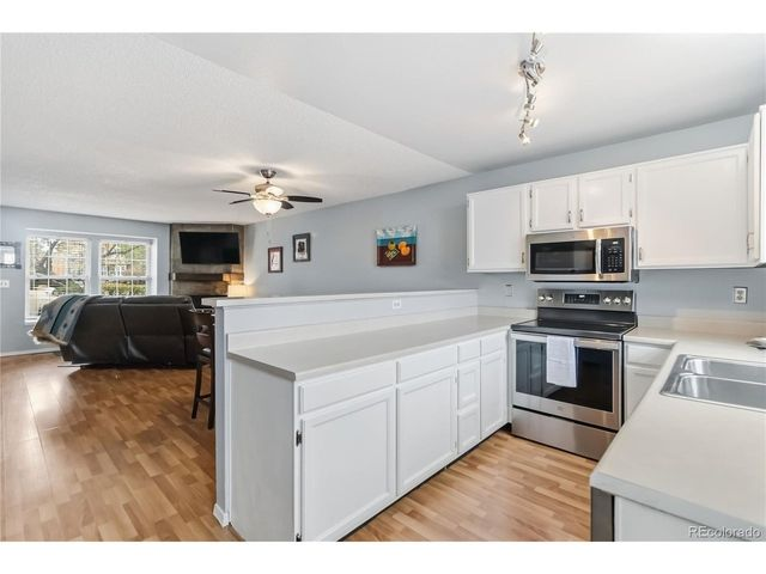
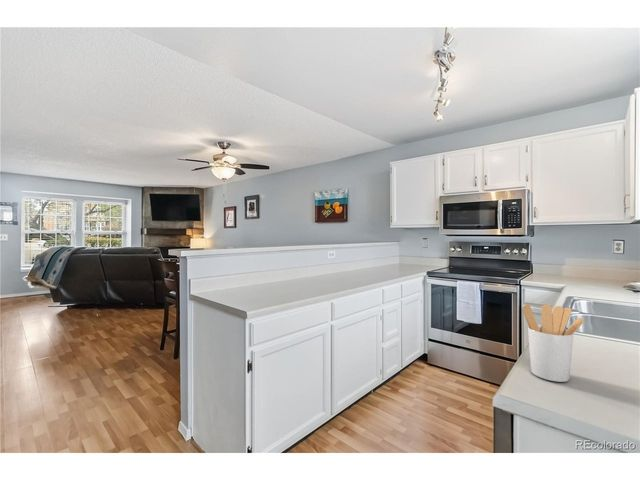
+ utensil holder (551, 338)
